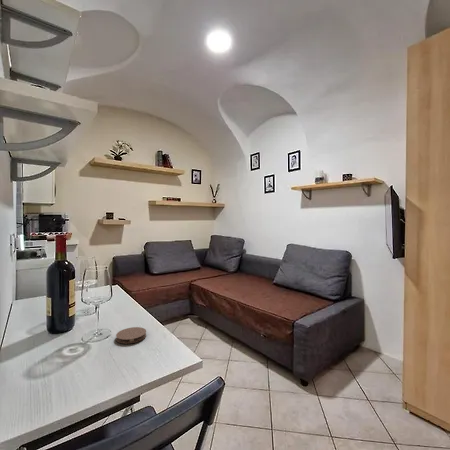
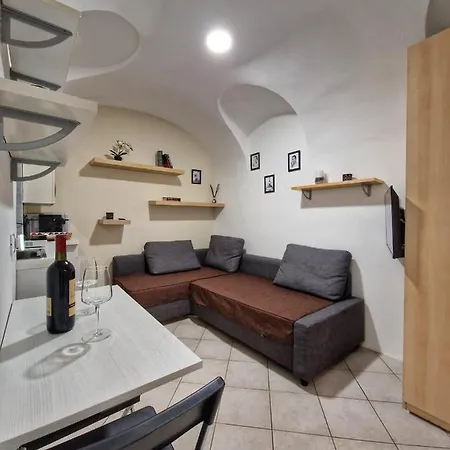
- coaster (131, 334)
